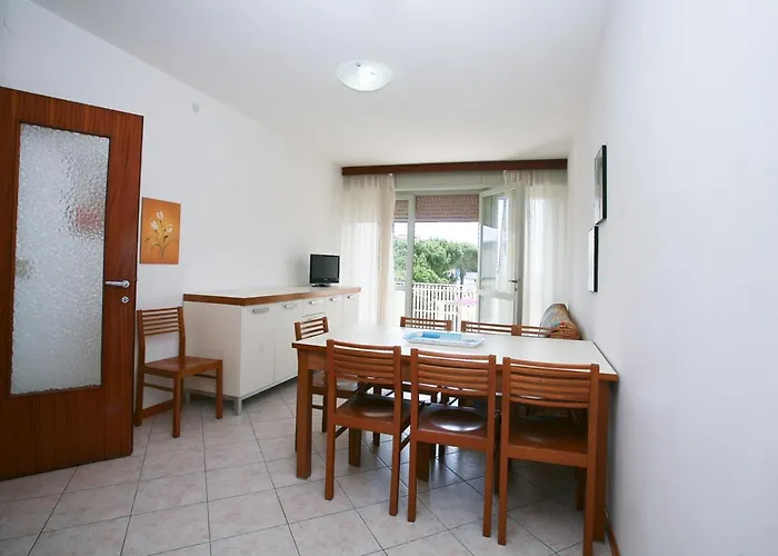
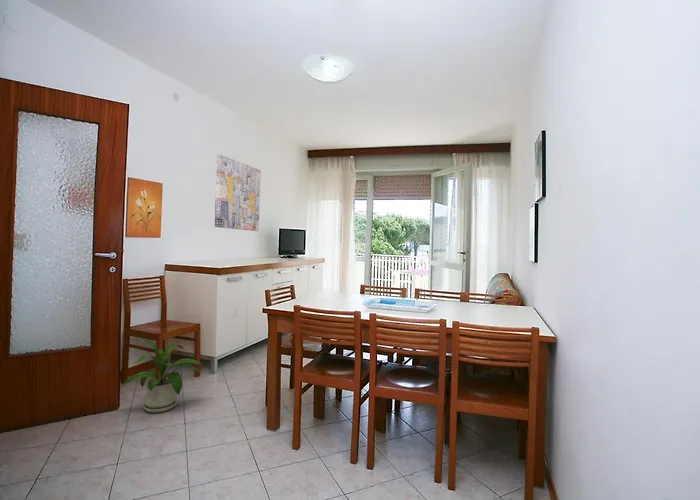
+ house plant (164, 375)
+ wall art (239, 196)
